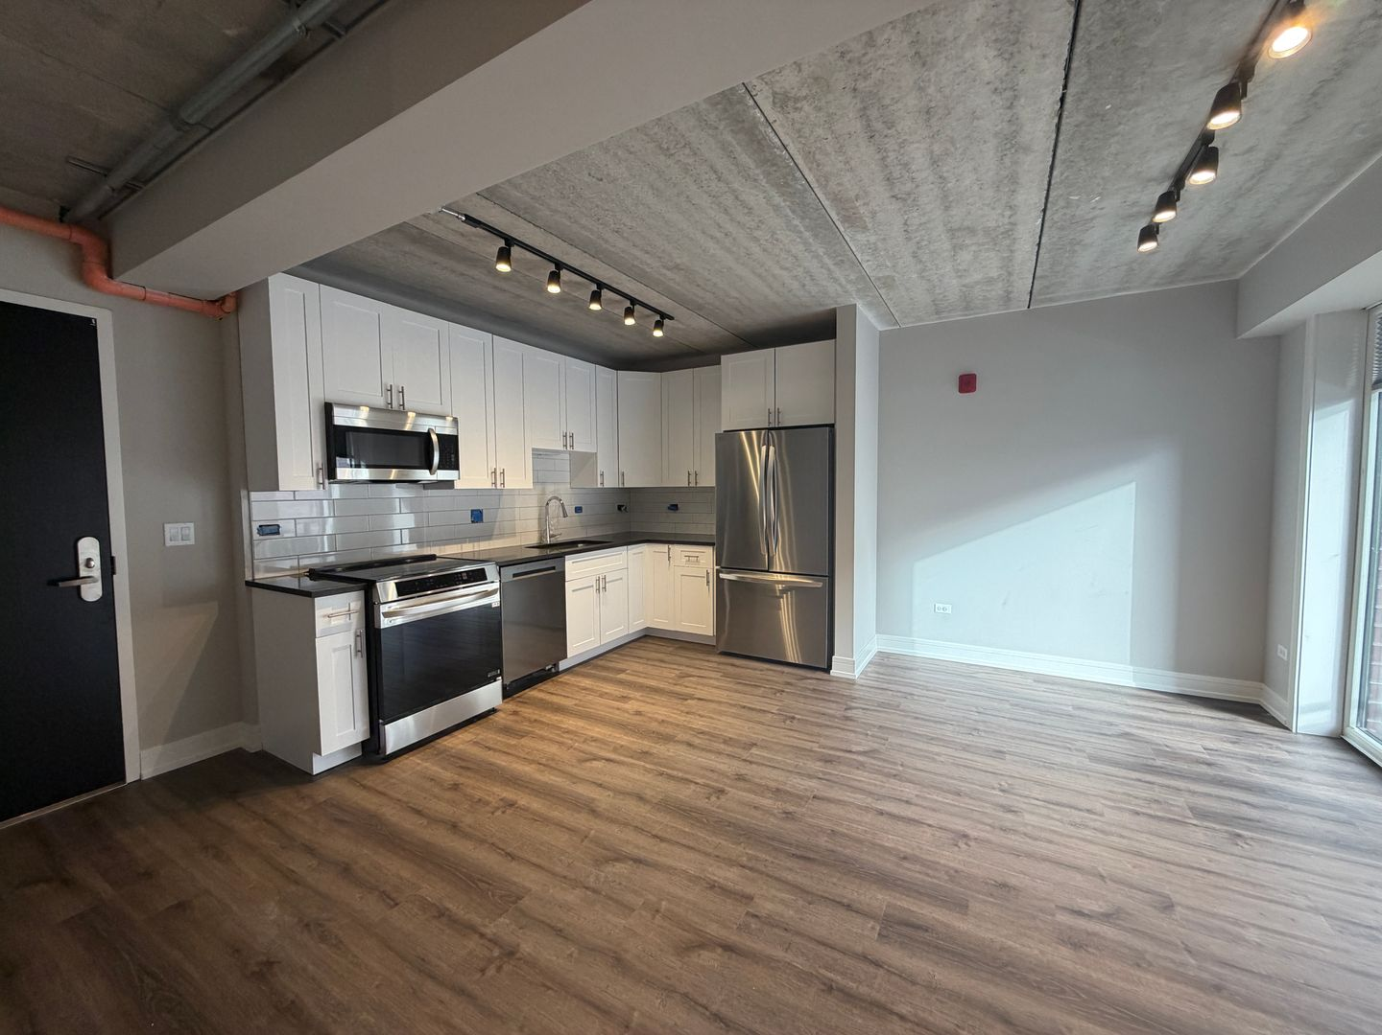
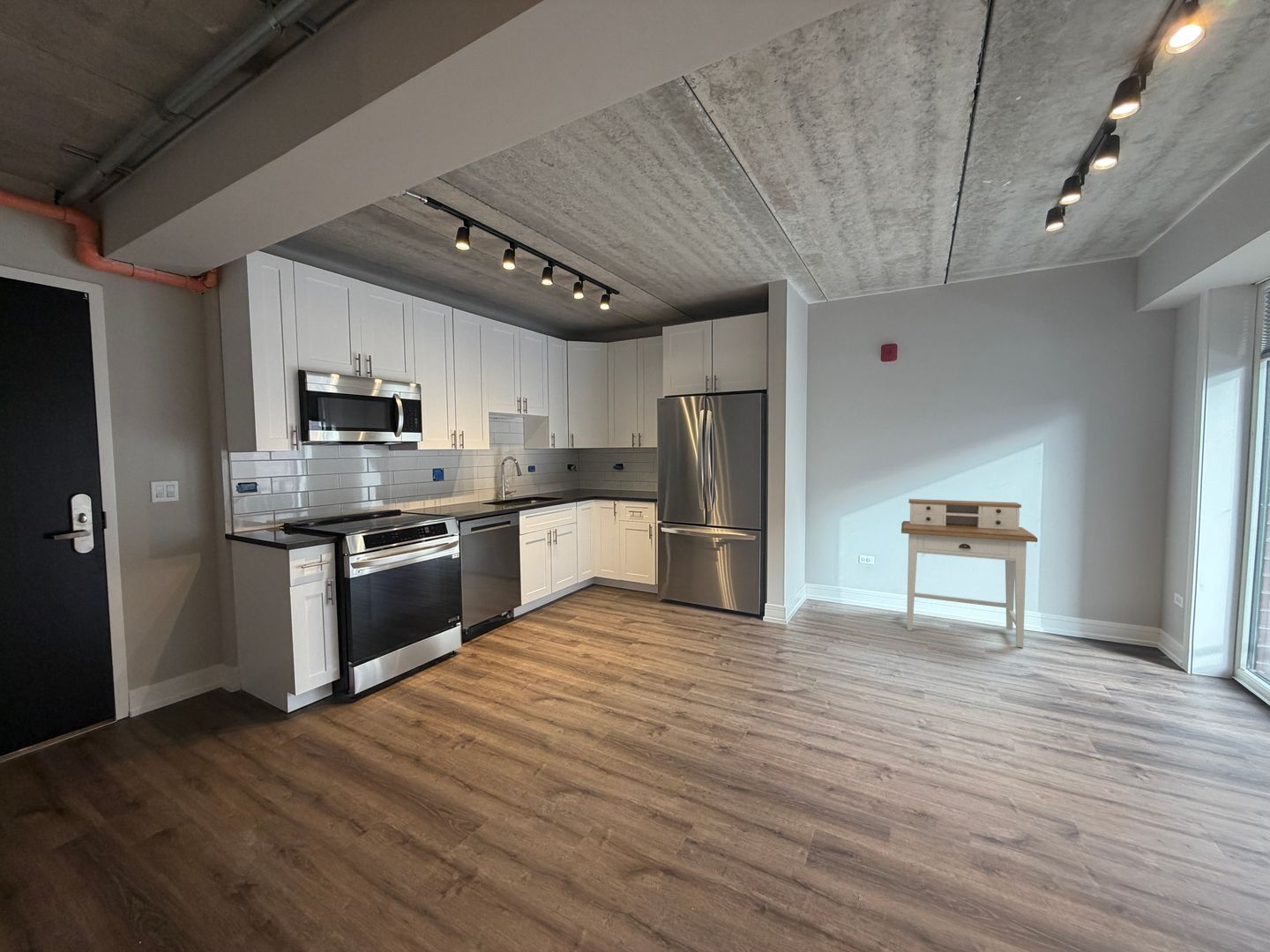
+ desk (964, 556)
